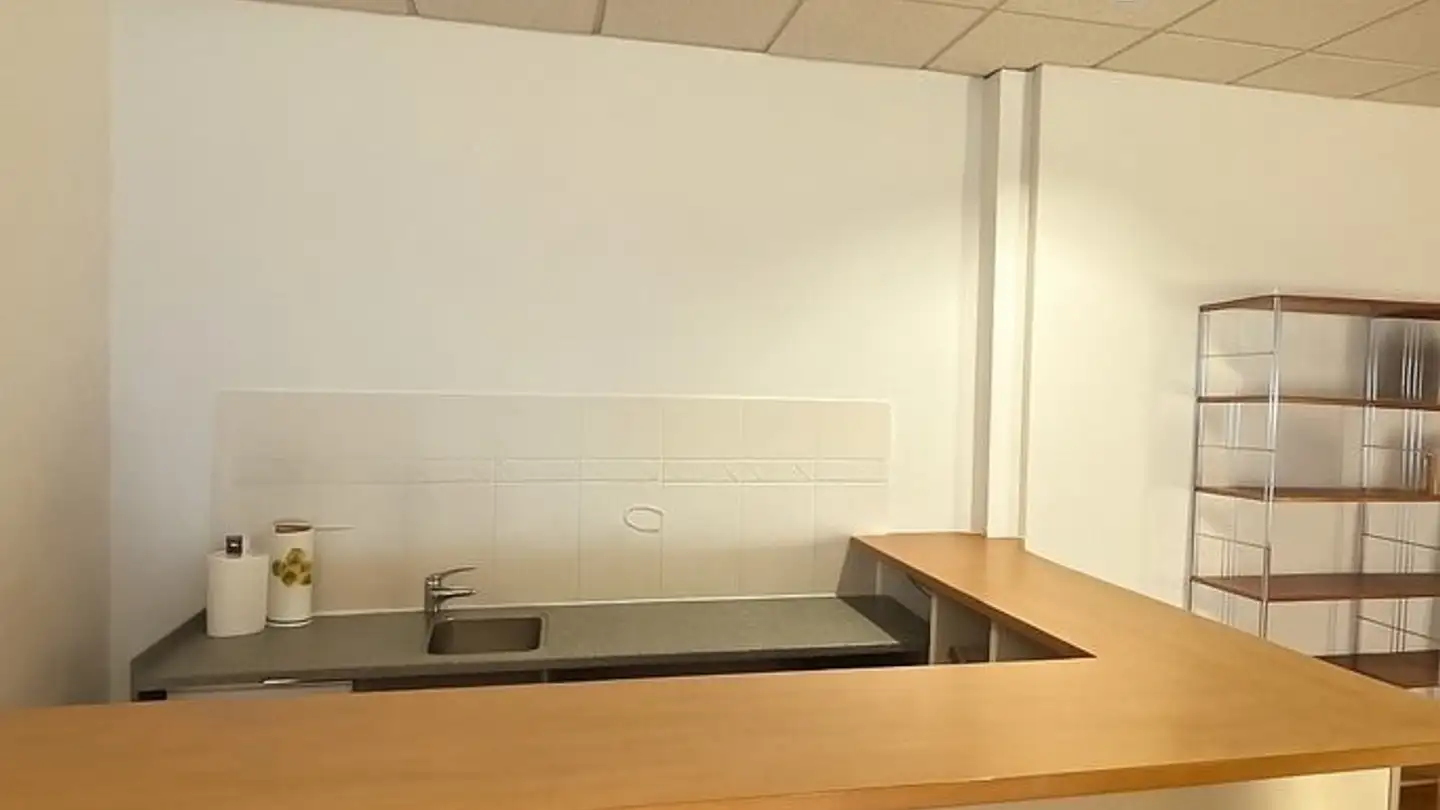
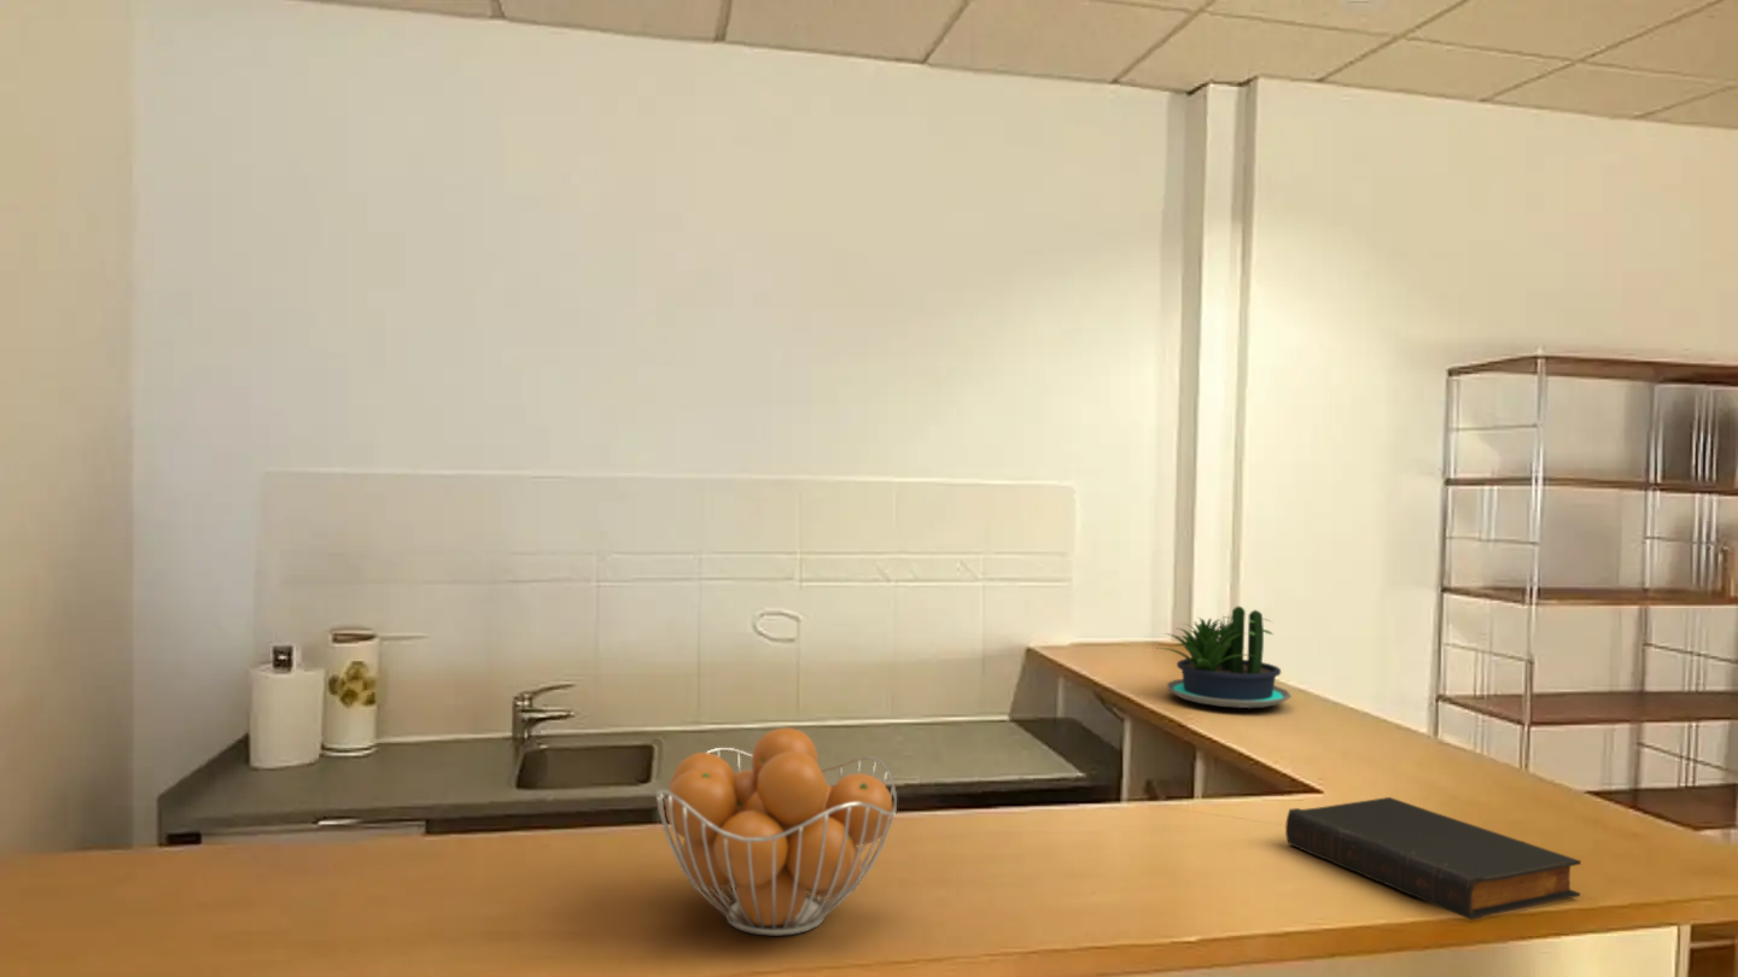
+ book (1424, 850)
+ fruit basket (777, 826)
+ potted plant (1223, 654)
